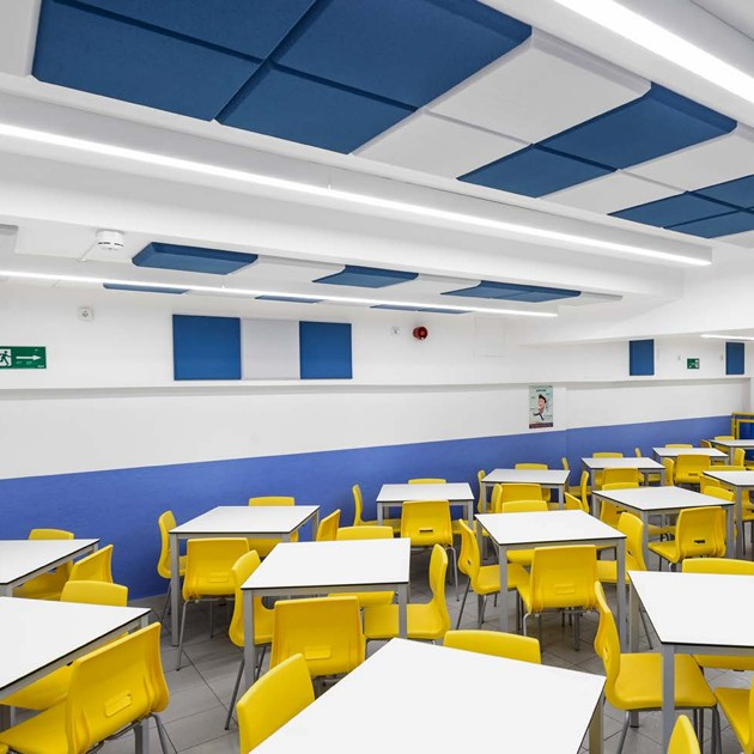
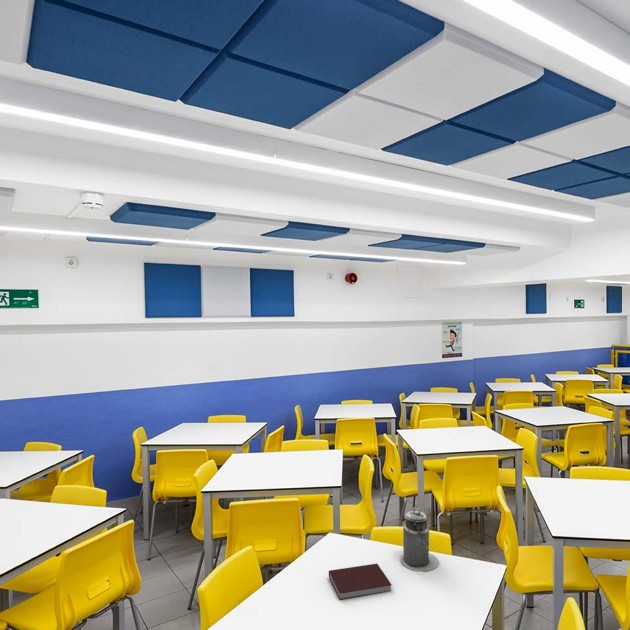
+ notebook (359, 580)
+ canister (419, 535)
